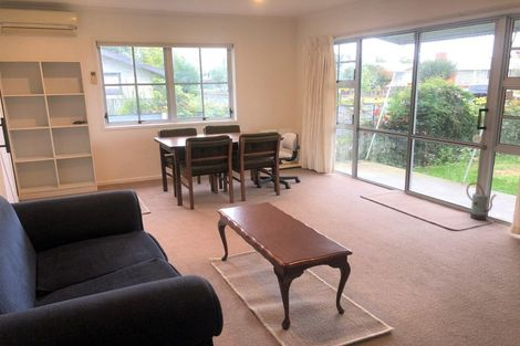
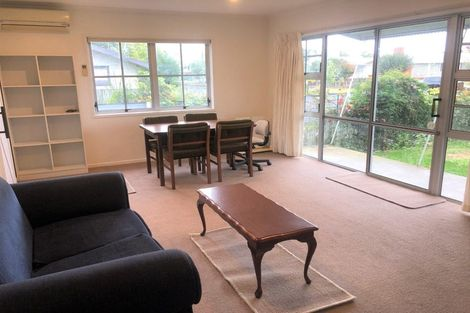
- watering can (479, 200)
